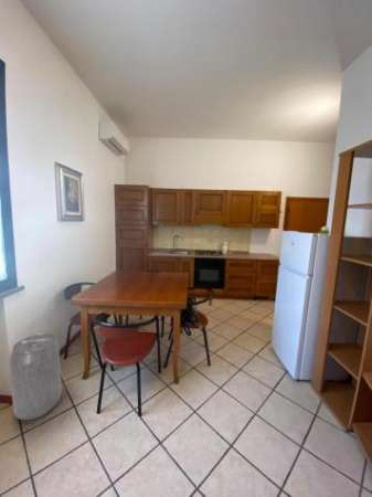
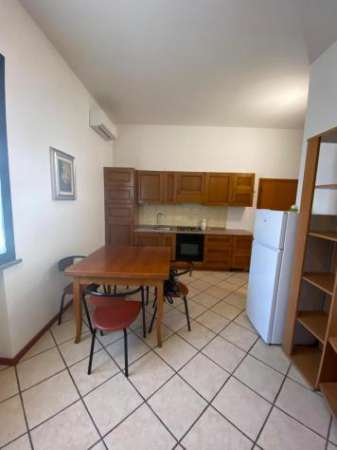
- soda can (36, 374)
